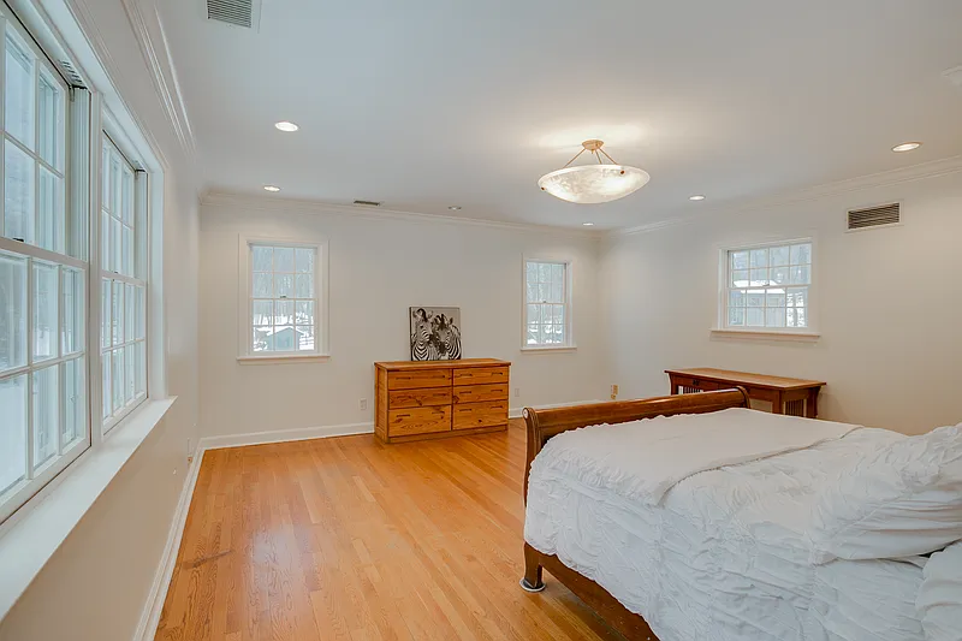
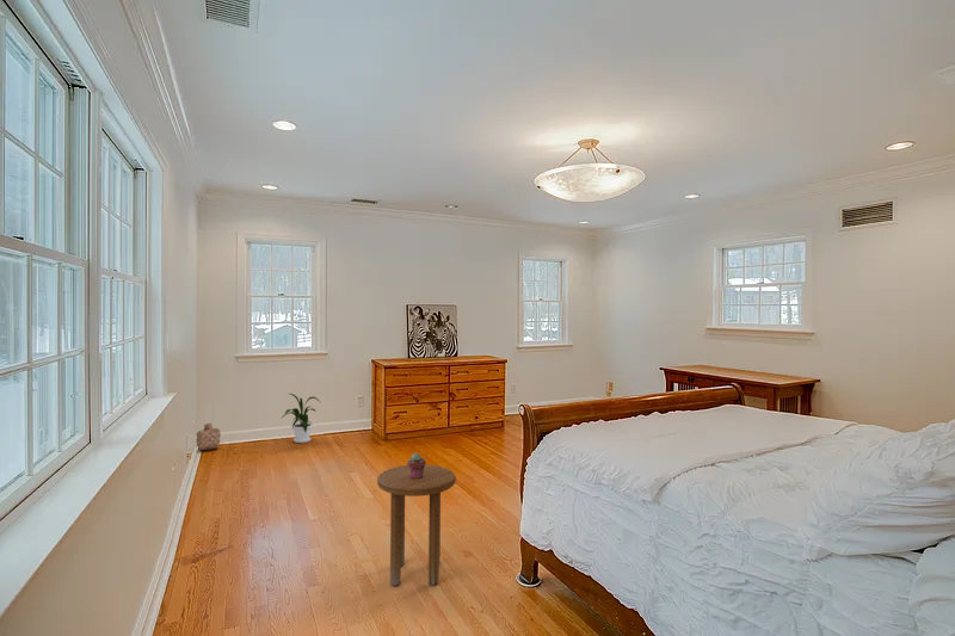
+ side table (403, 524)
+ potted succulent (417, 464)
+ basket (208, 436)
+ house plant (301, 416)
